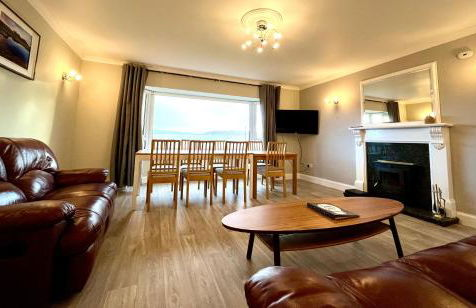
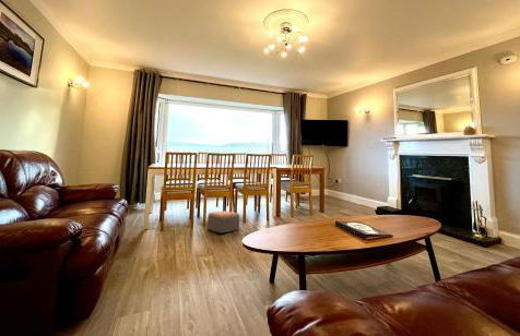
+ footstool (223, 220)
